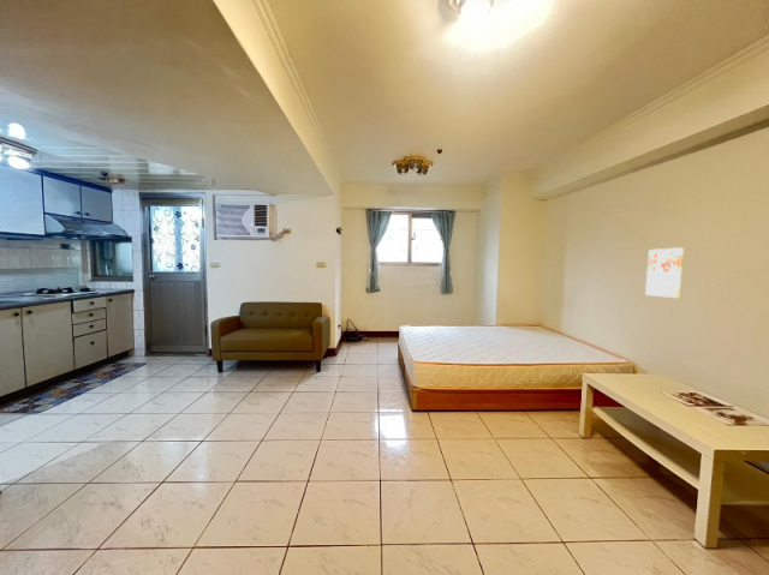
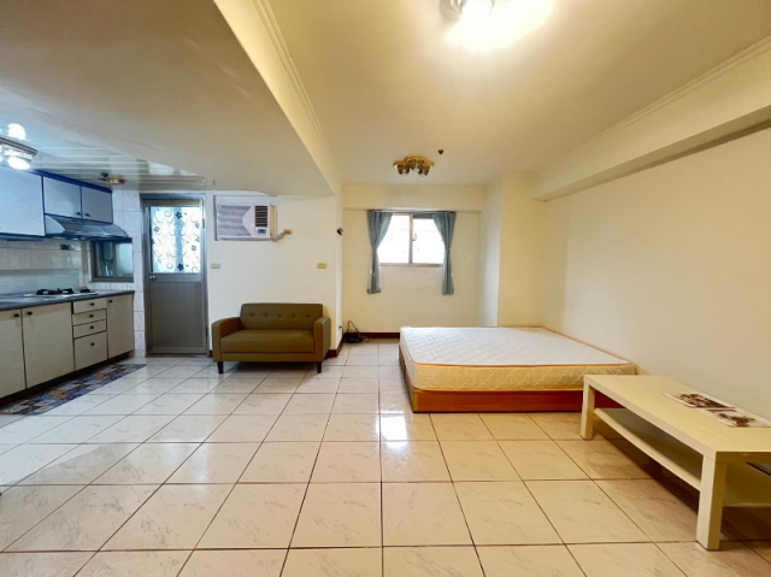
- wall art (663, 272)
